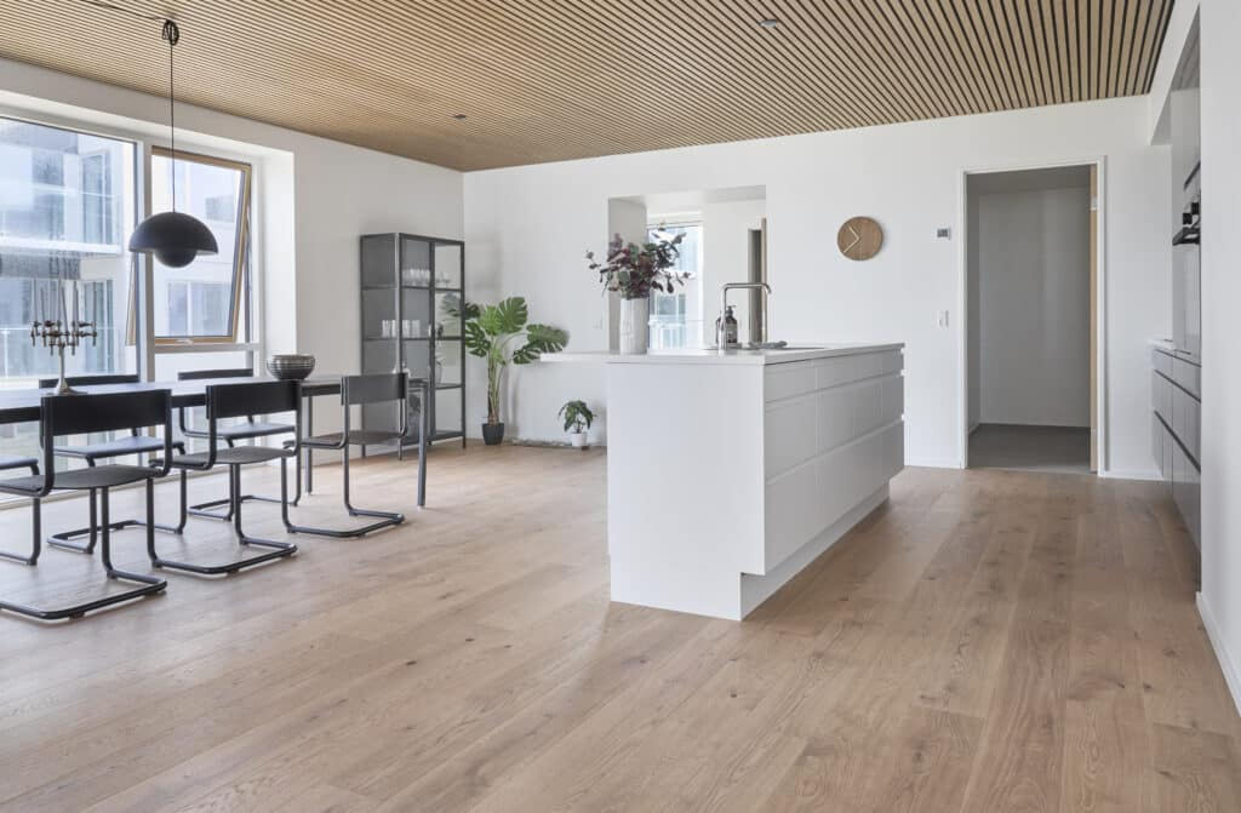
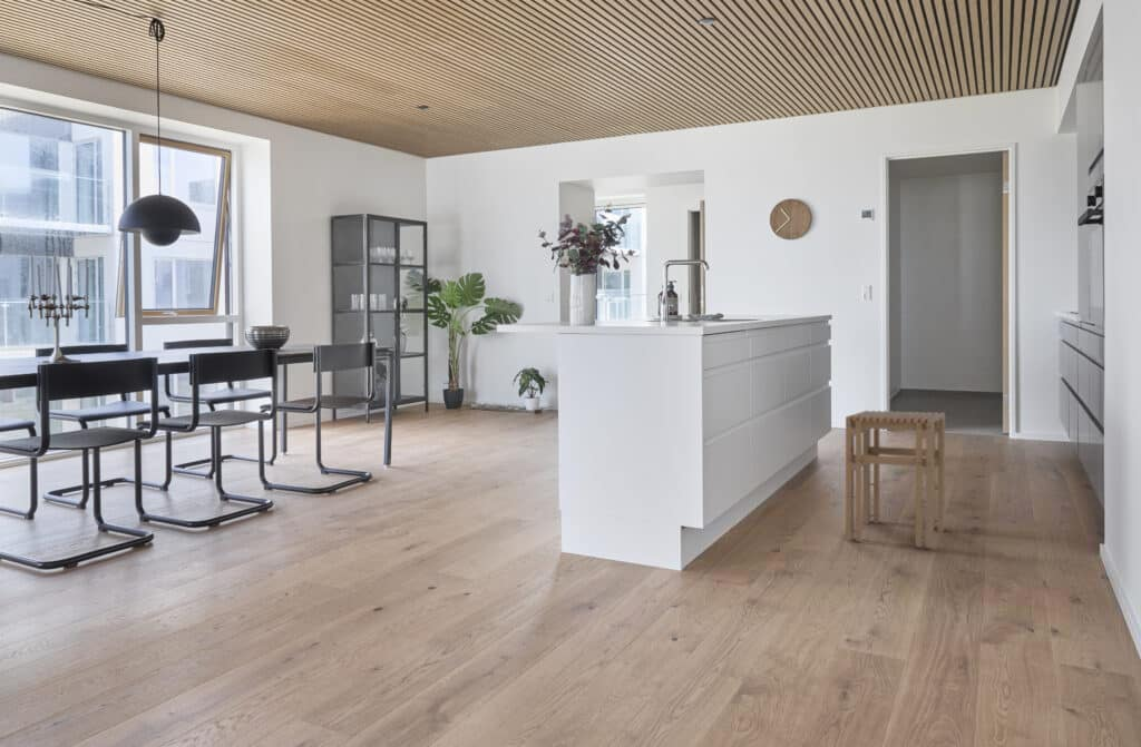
+ stool (896, 464)
